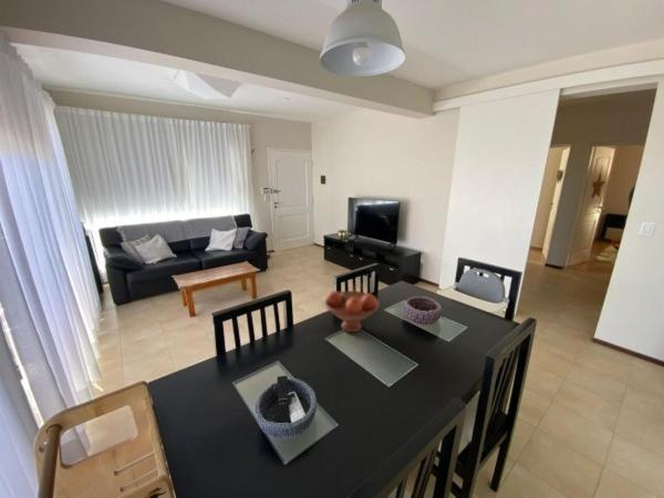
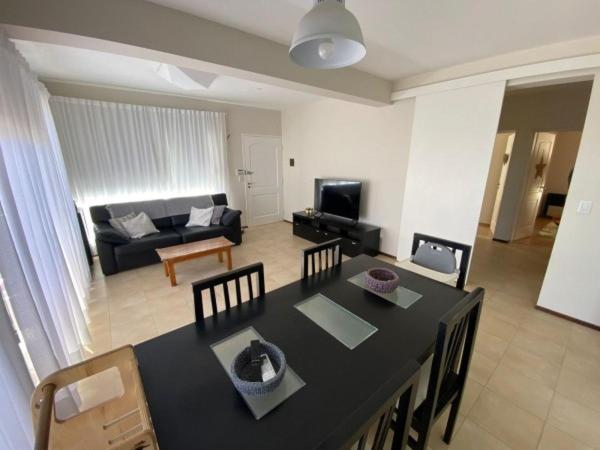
- fruit bowl (351, 309)
